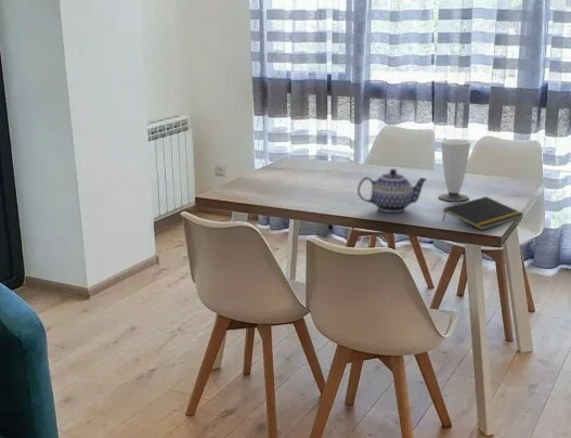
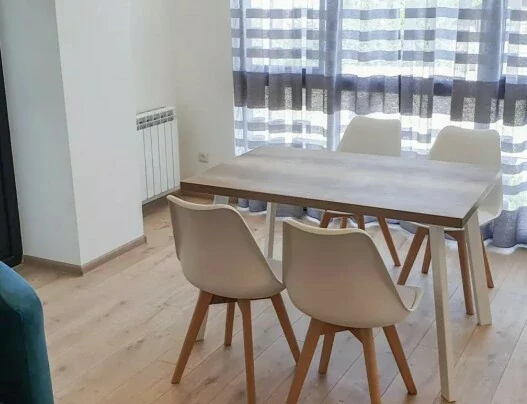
- notepad (483, 212)
- cup (454, 169)
- teapot (391, 189)
